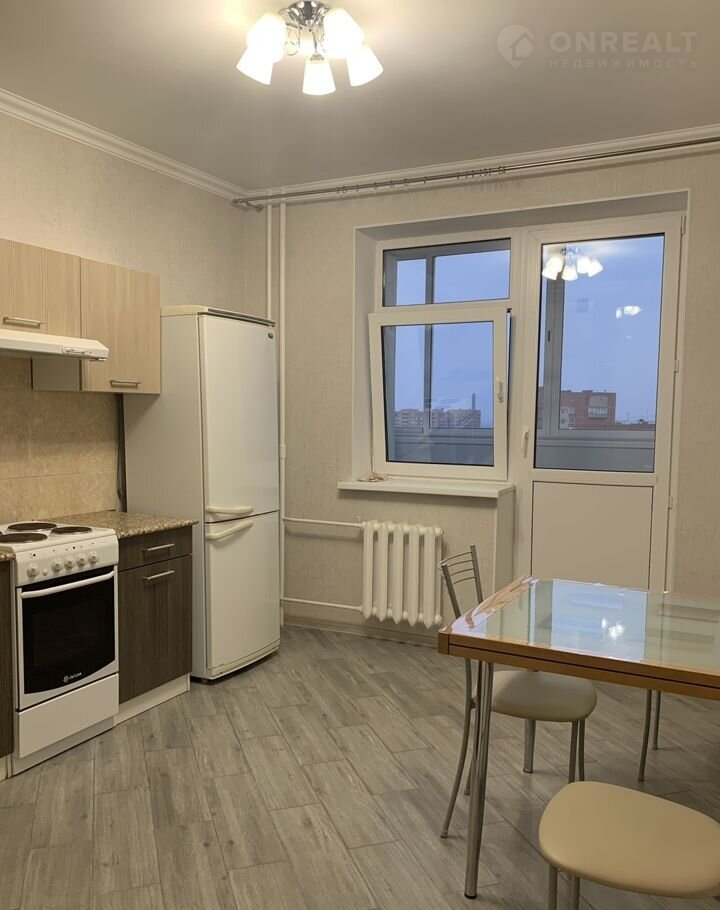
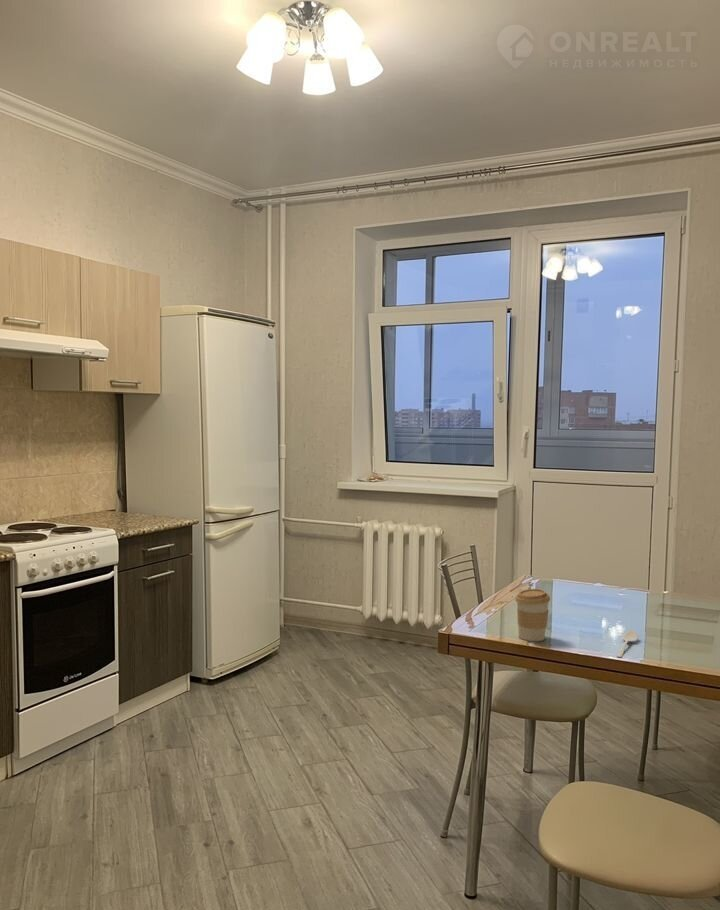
+ coffee cup (532, 614)
+ spoon (625, 643)
